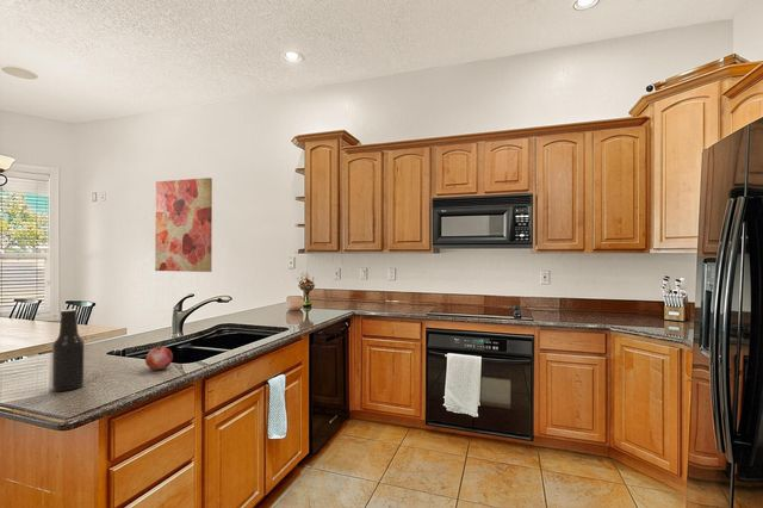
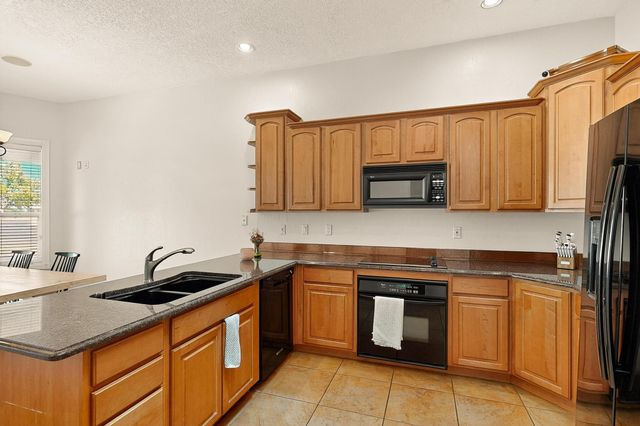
- wall art (182, 225)
- beer bottle (68, 348)
- fruit (159, 355)
